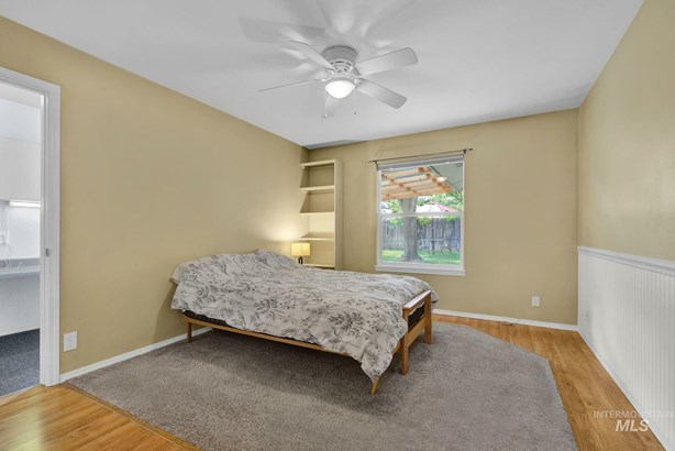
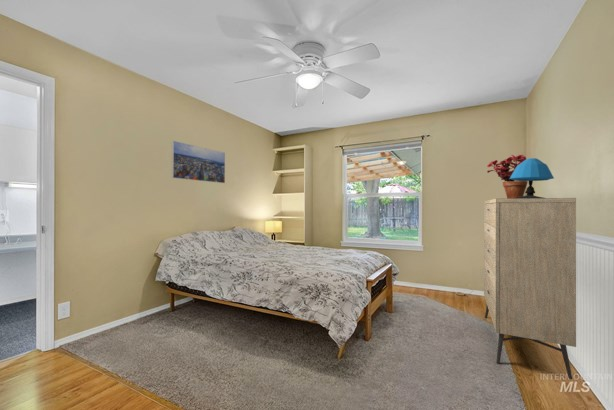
+ potted plant (509, 177)
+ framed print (200, 164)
+ table lamp (530, 178)
+ dresser (519, 270)
